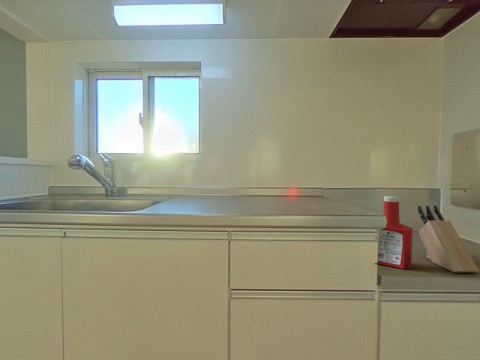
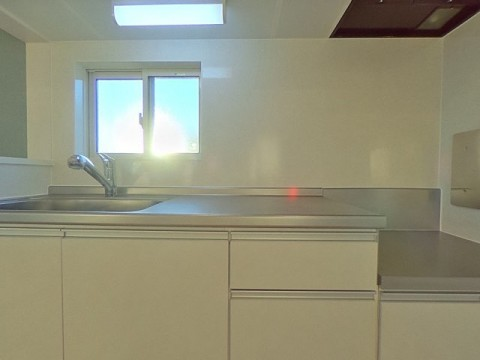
- knife block (443, 235)
- soap bottle (390, 230)
